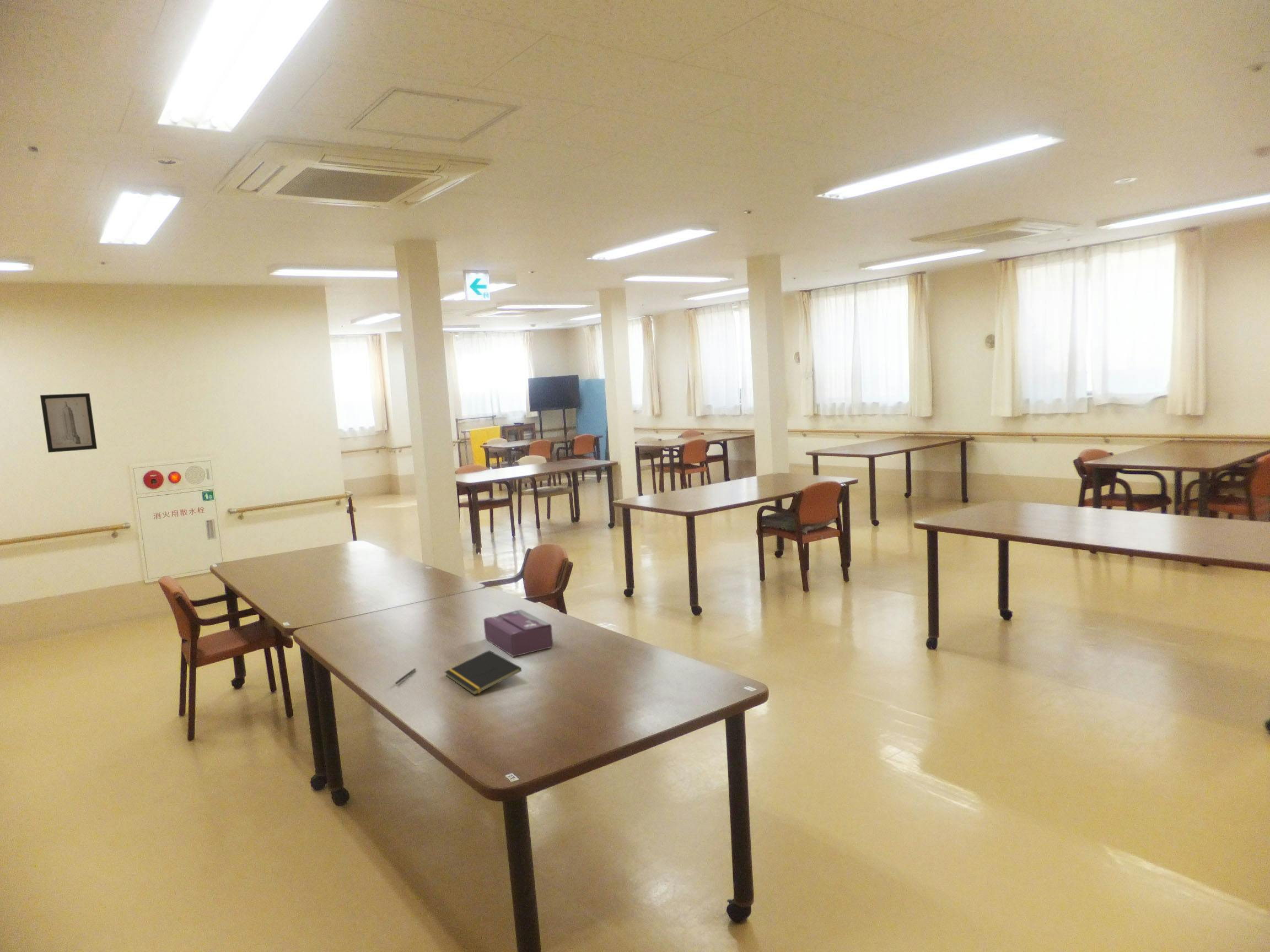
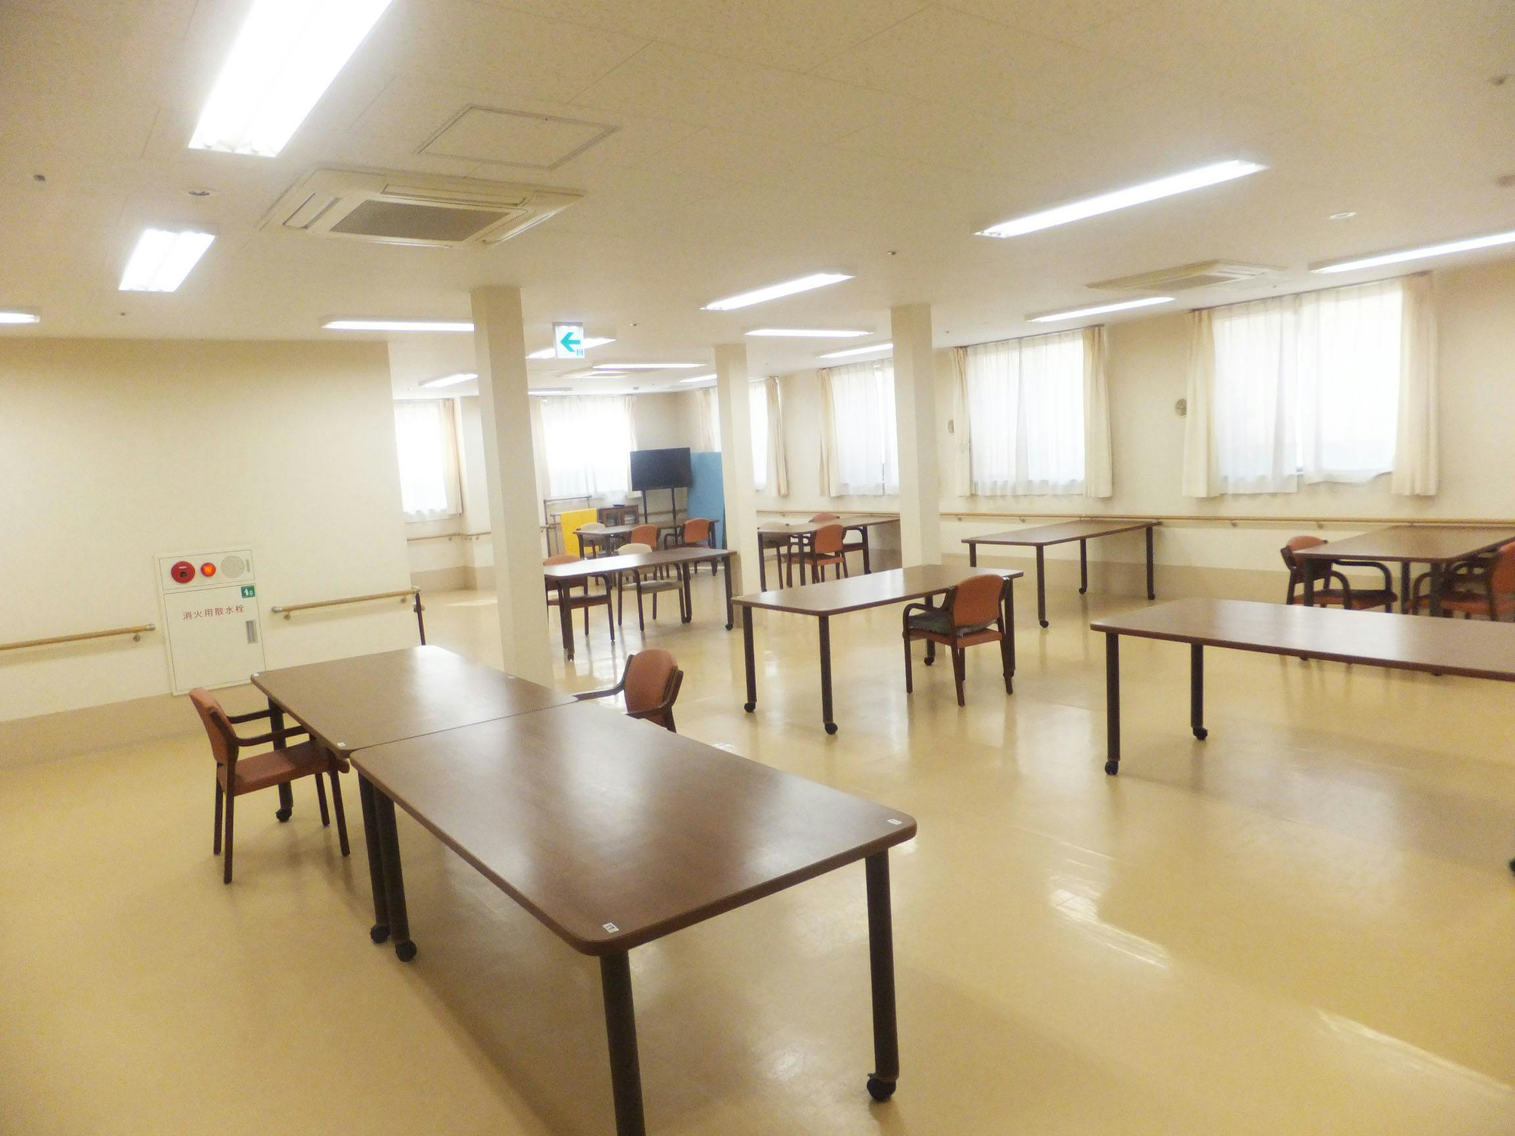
- pen (406, 675)
- wall art (69, 422)
- notepad (482, 671)
- tissue box (517, 631)
